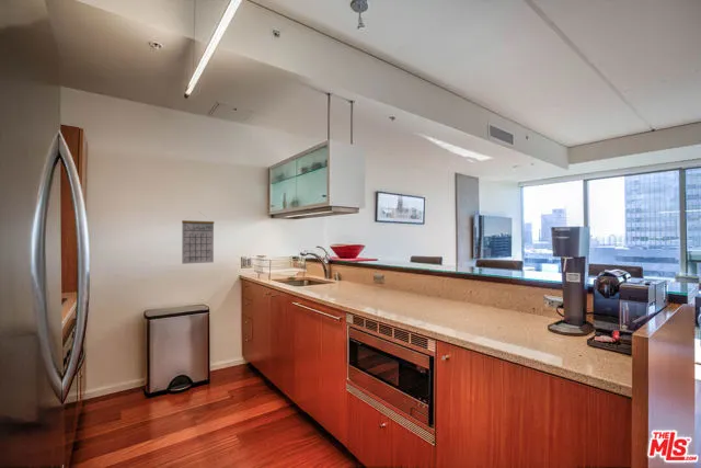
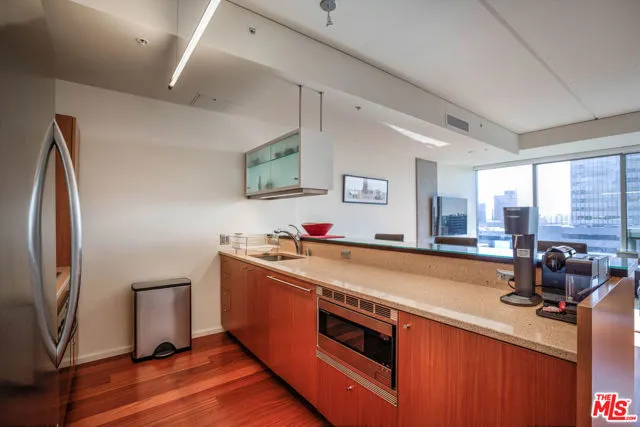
- calendar (198, 237)
